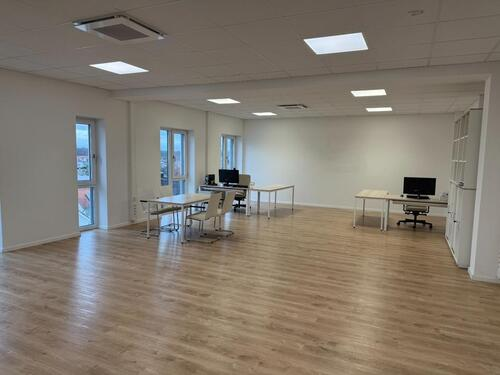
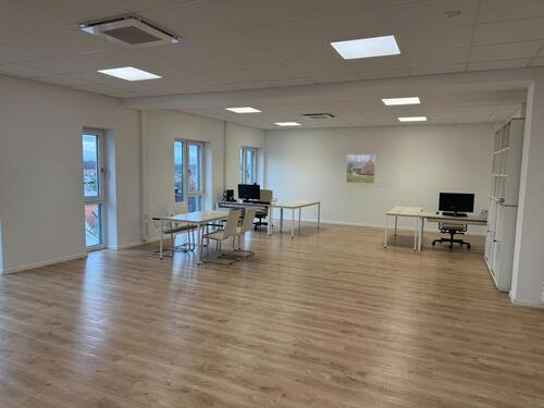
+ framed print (360, 169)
